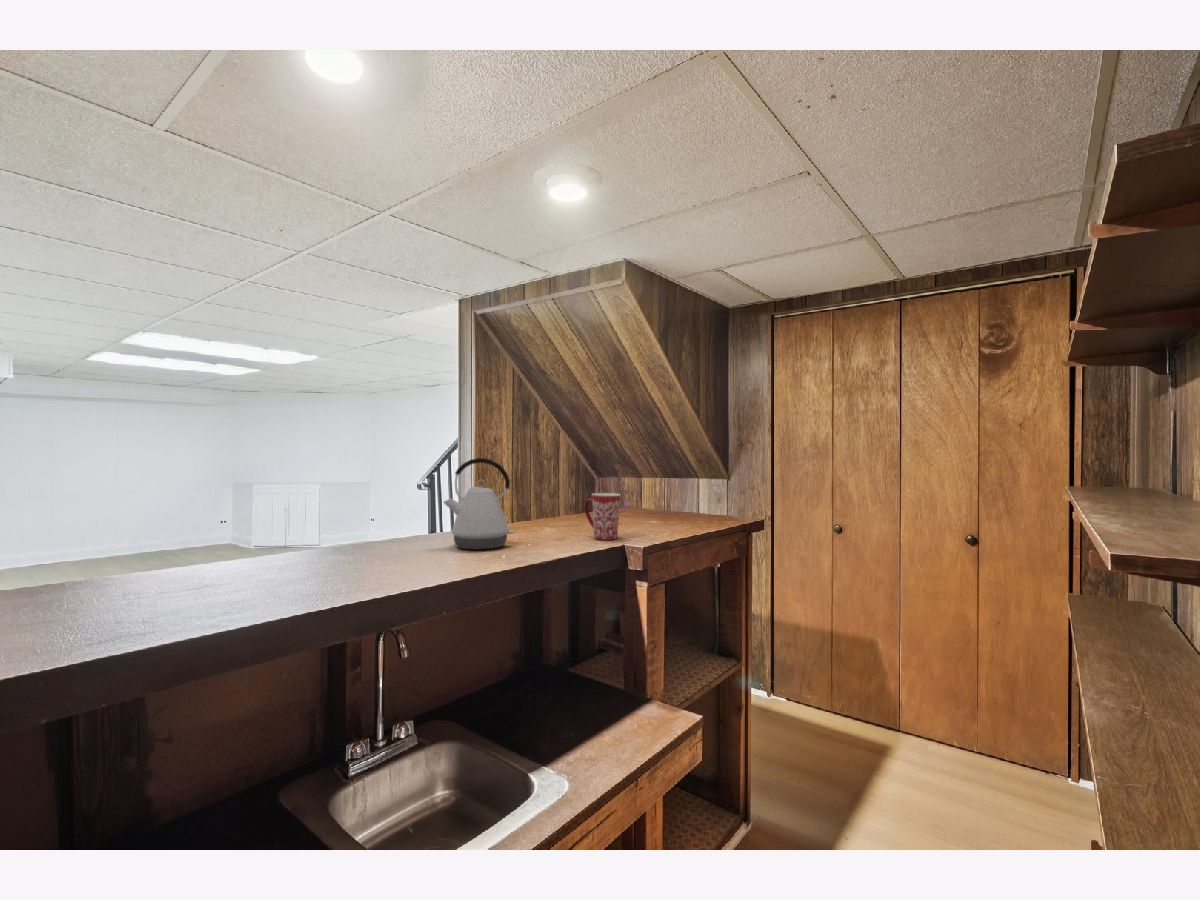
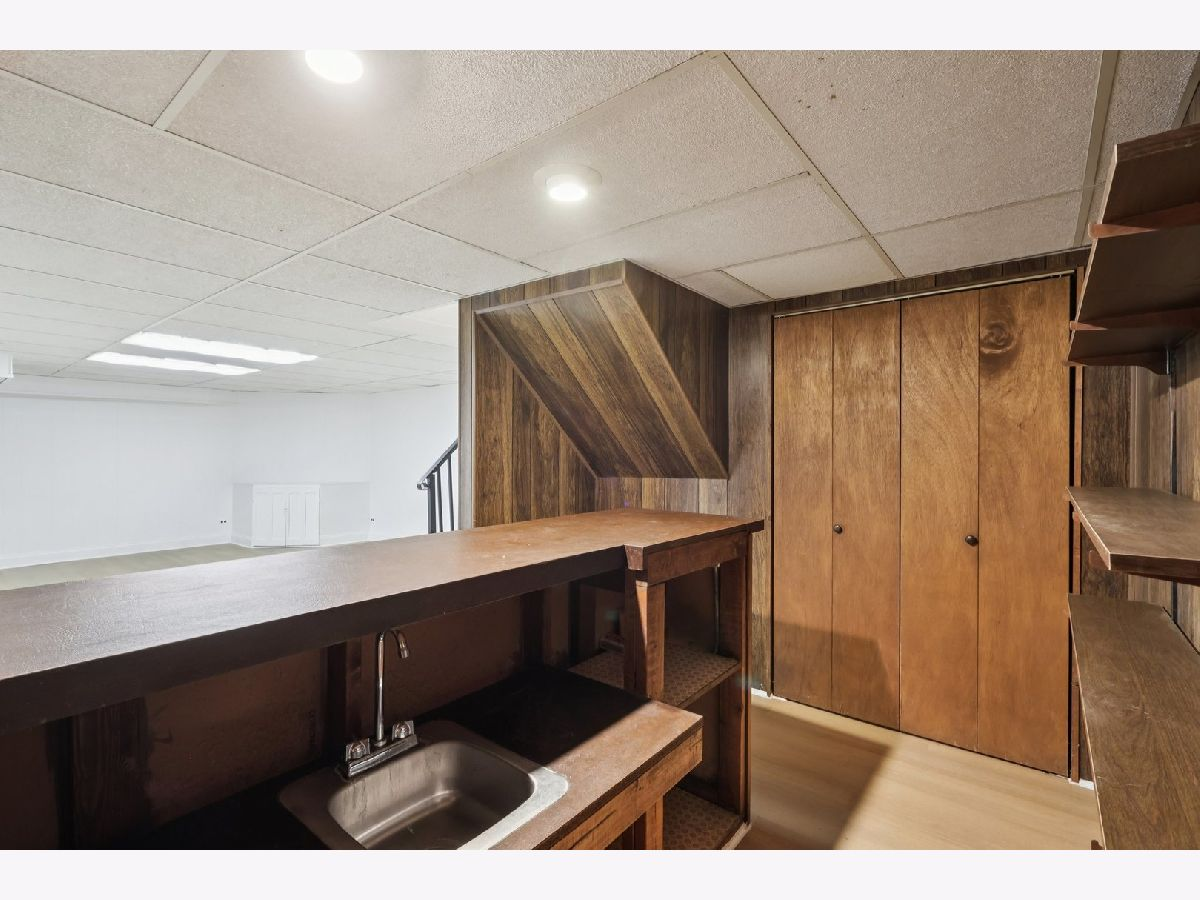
- kettle (478, 502)
- mug (601, 515)
